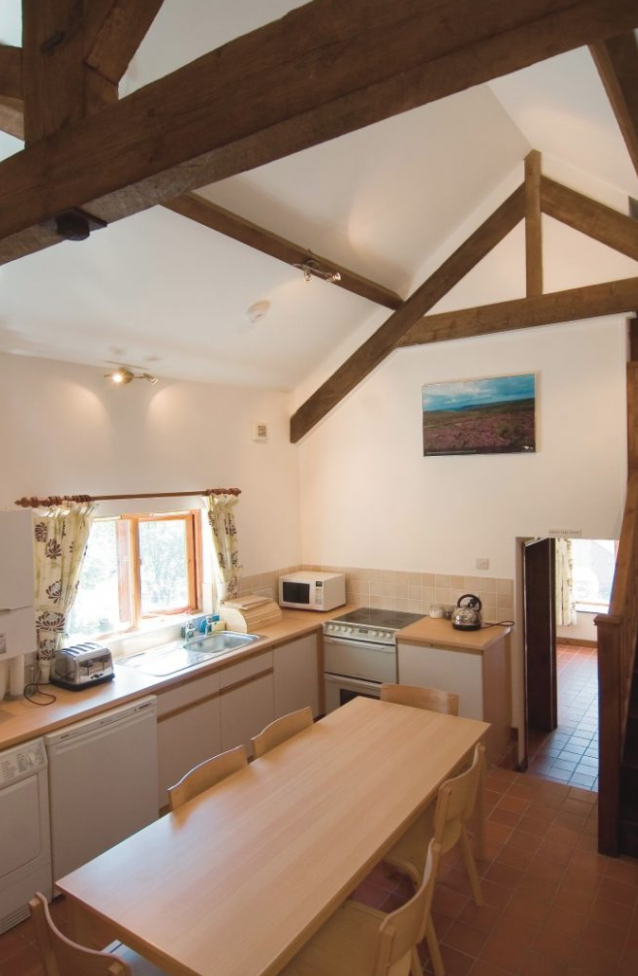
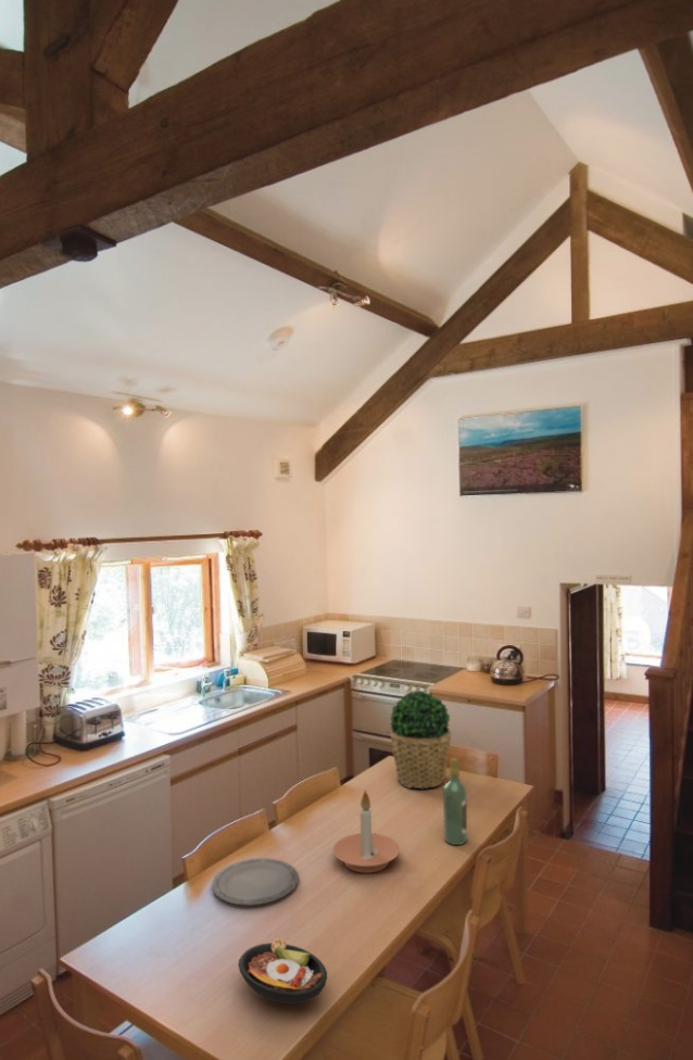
+ plate (255, 882)
+ potted plant (419, 736)
+ wine bottle (454, 799)
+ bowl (282, 975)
+ candle holder (365, 824)
